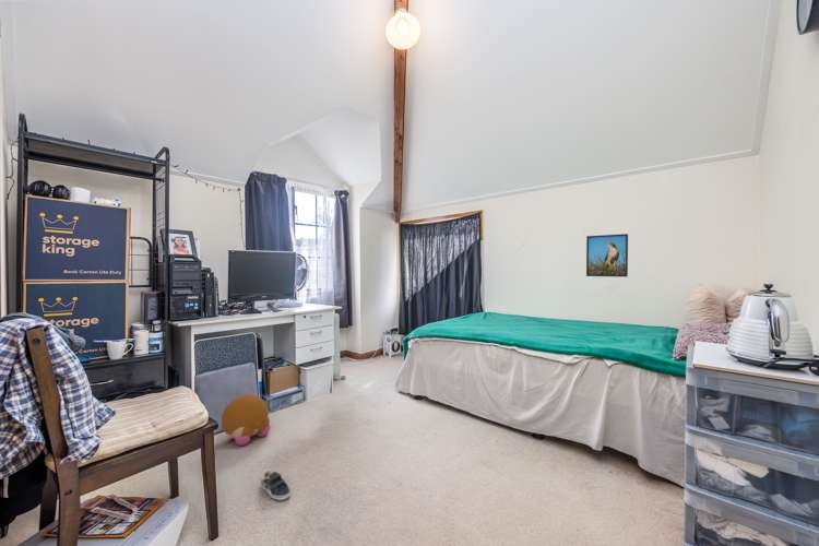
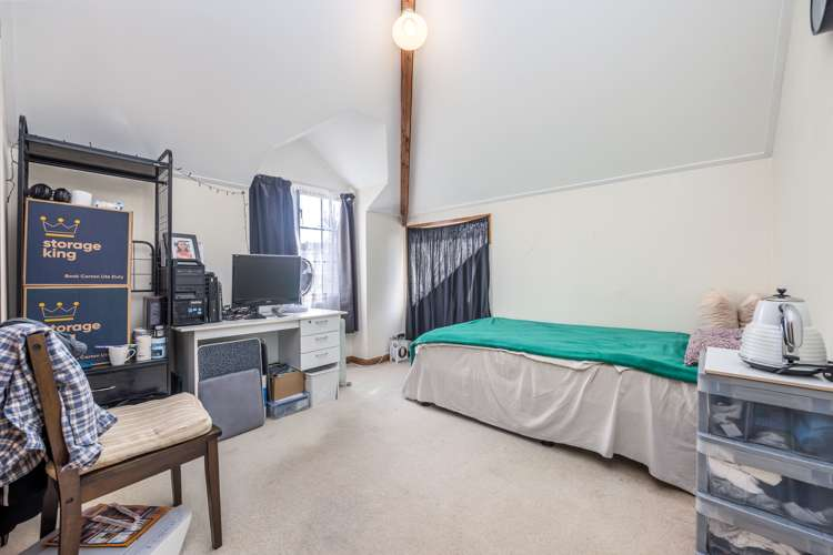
- sneaker (274, 483)
- plush toy (246, 416)
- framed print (606, 256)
